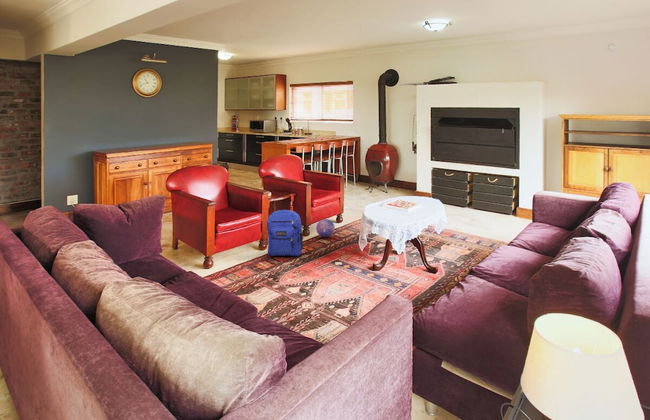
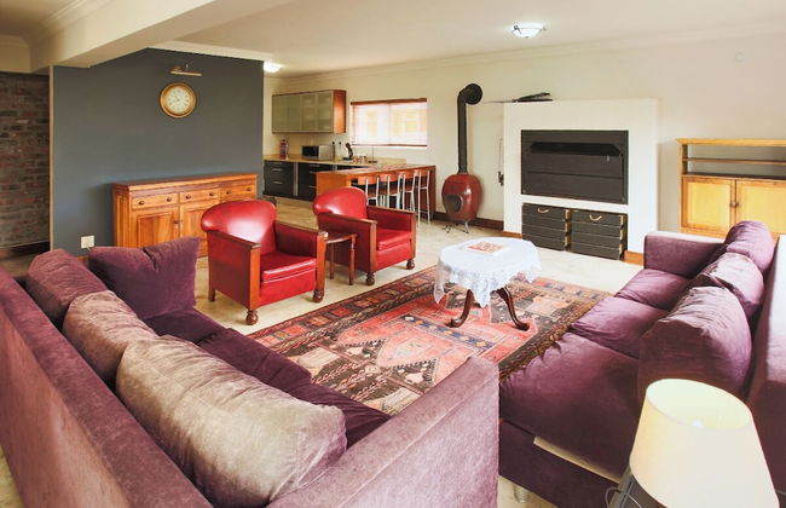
- decorative ball (325, 228)
- backpack (285, 232)
